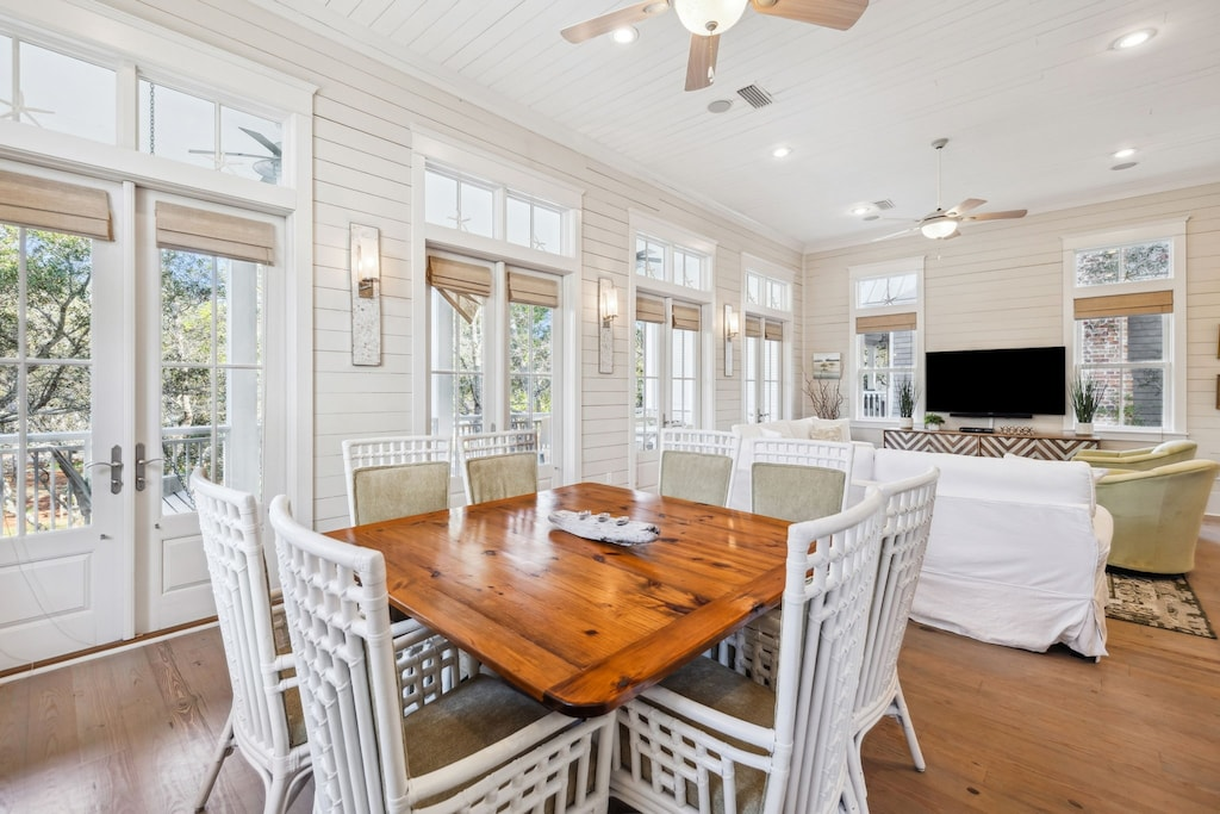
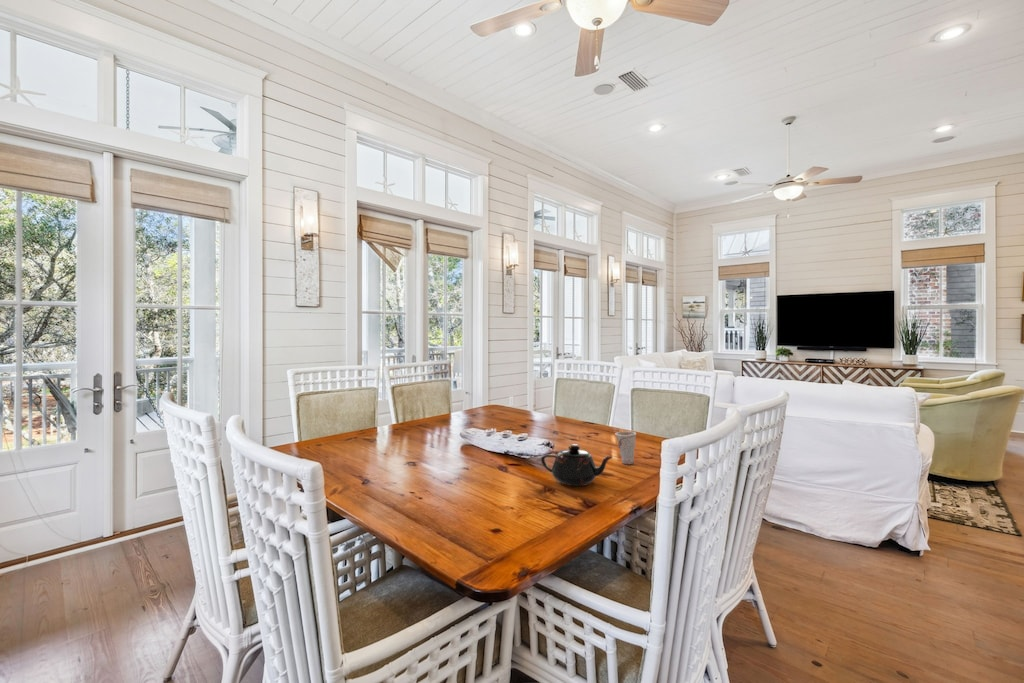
+ teapot (576, 463)
+ cup (625, 447)
